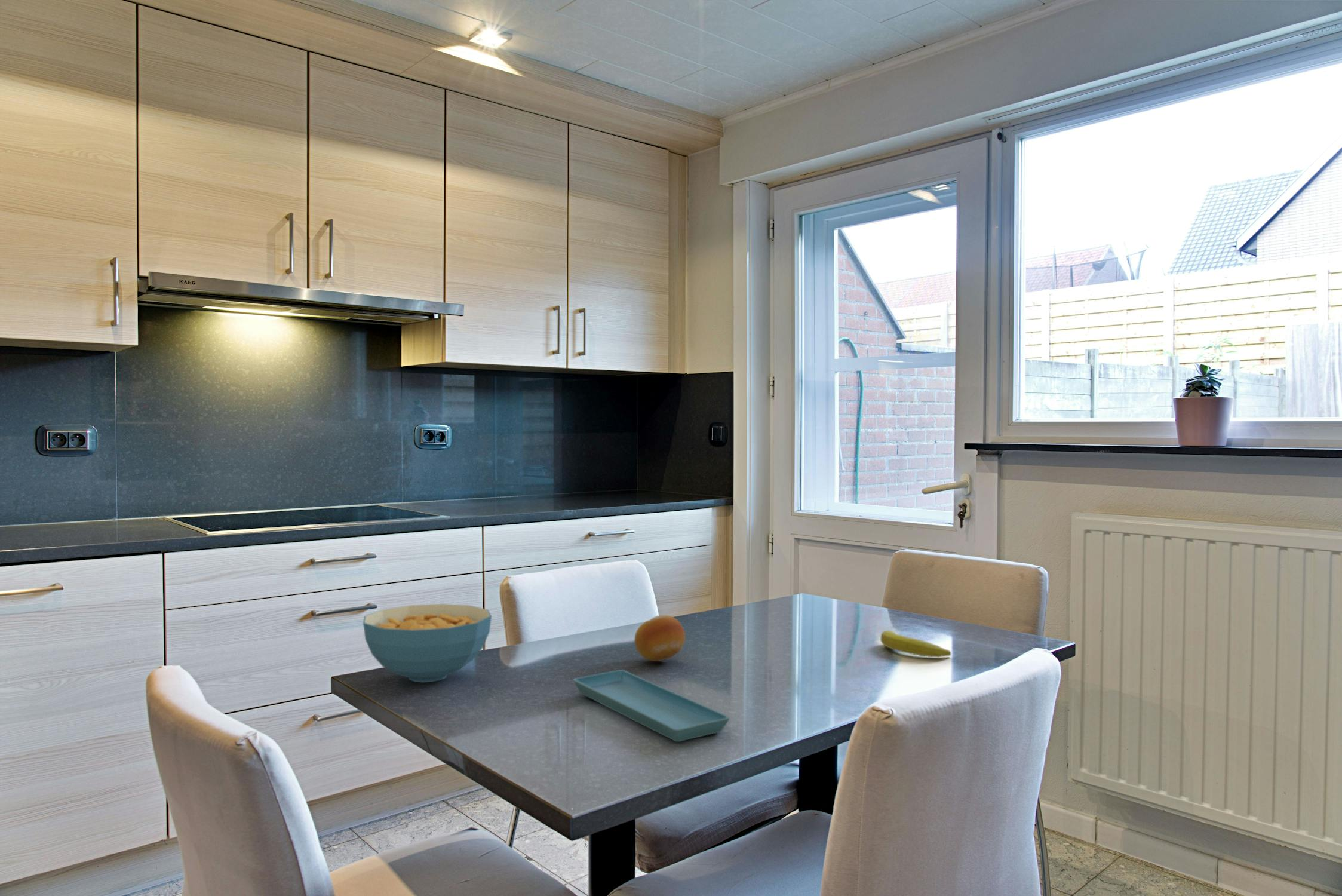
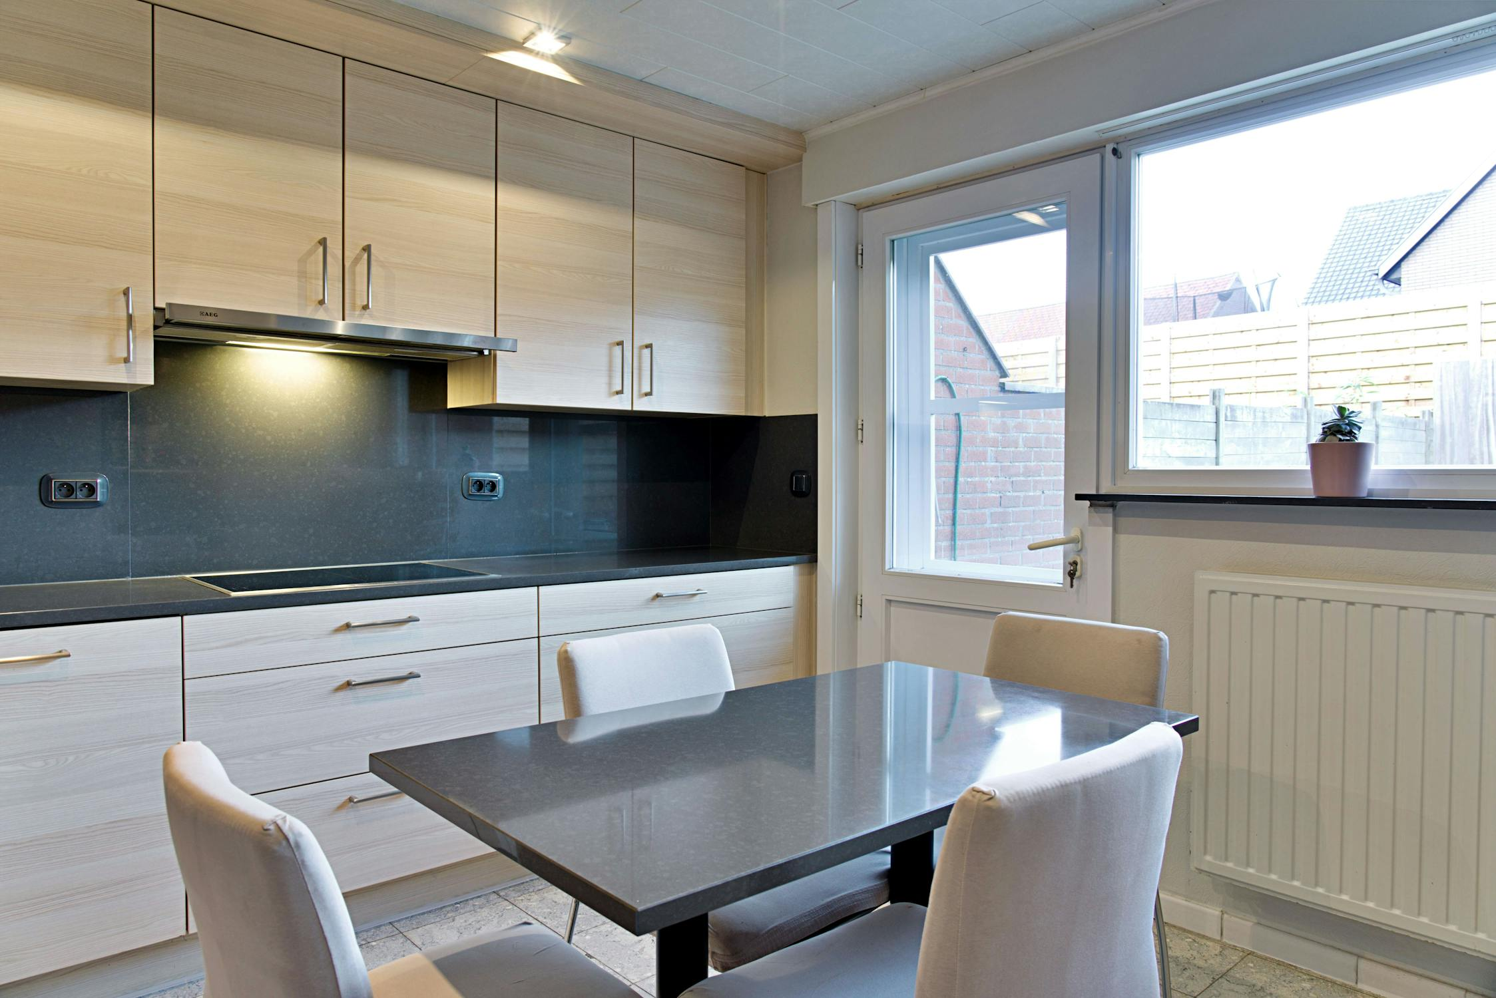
- fruit (659, 638)
- cereal bowl (428, 646)
- banana (910, 643)
- saucer (646, 704)
